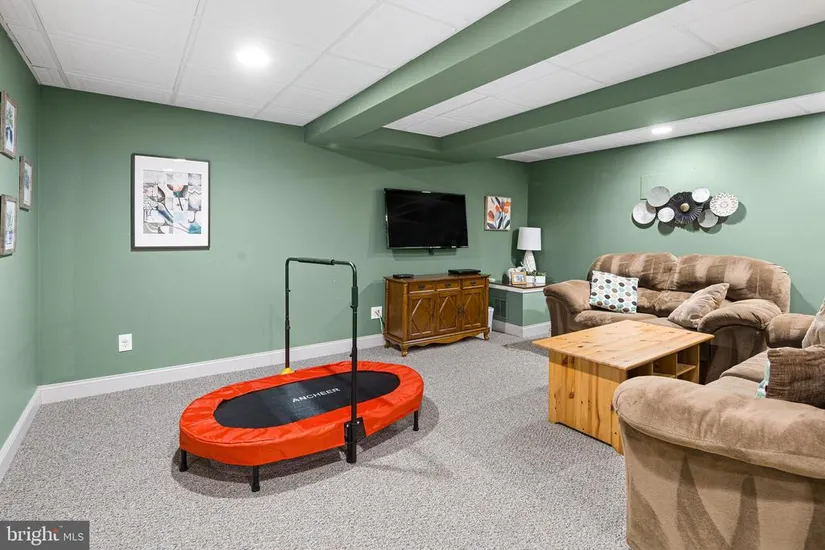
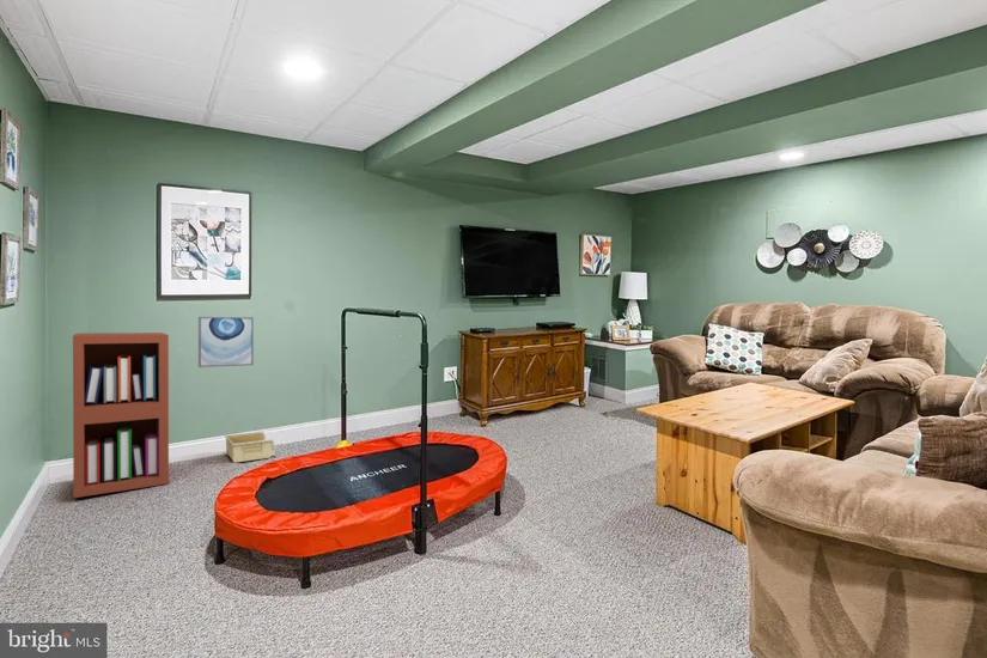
+ bookshelf (121, 407)
+ wall art (226, 341)
+ storage bin (250, 446)
